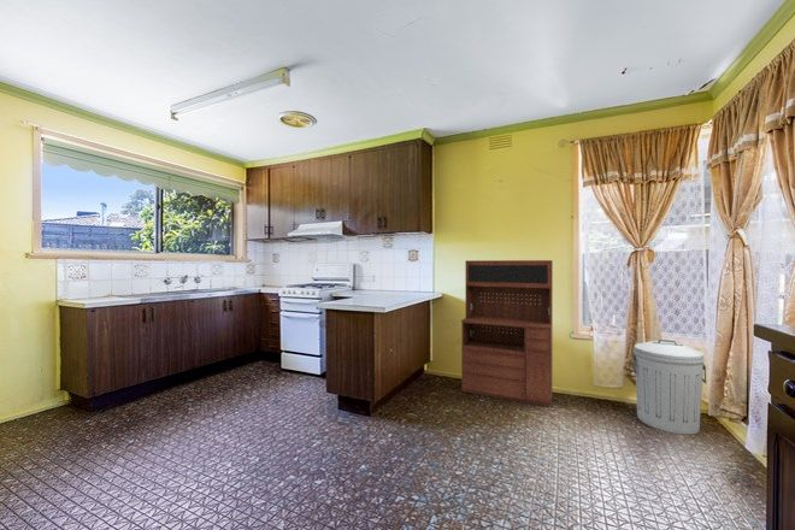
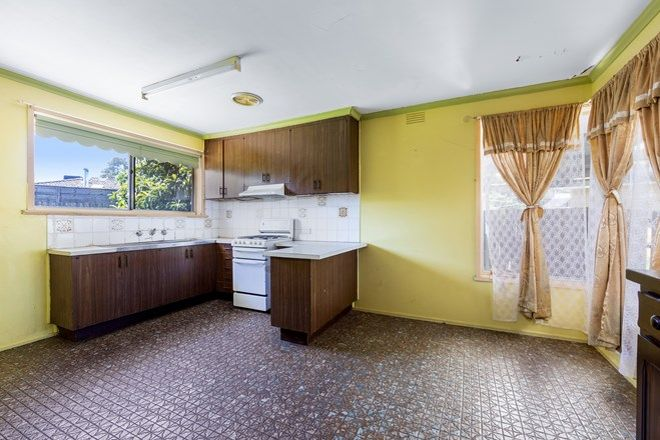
- trash can (666, 381)
- shelving unit (506, 326)
